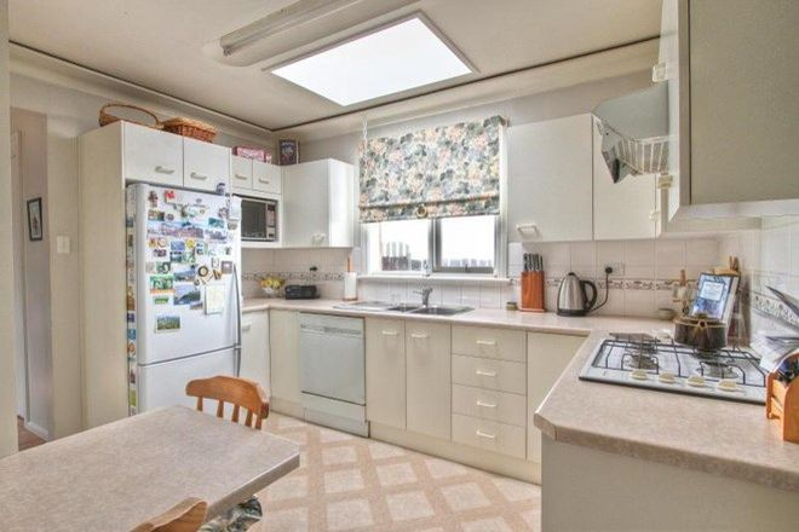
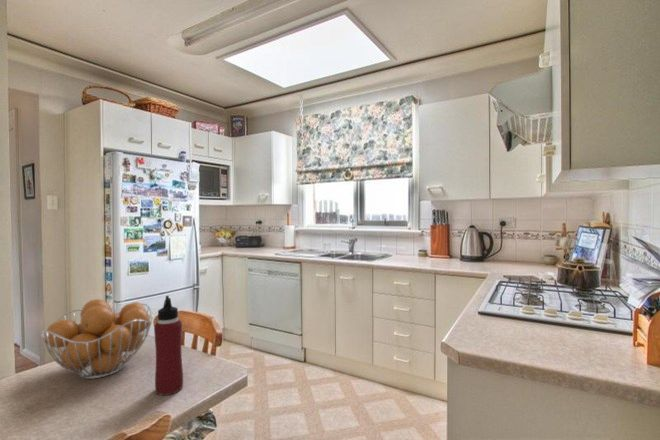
+ fruit basket (101, 335)
+ water bottle (168, 342)
